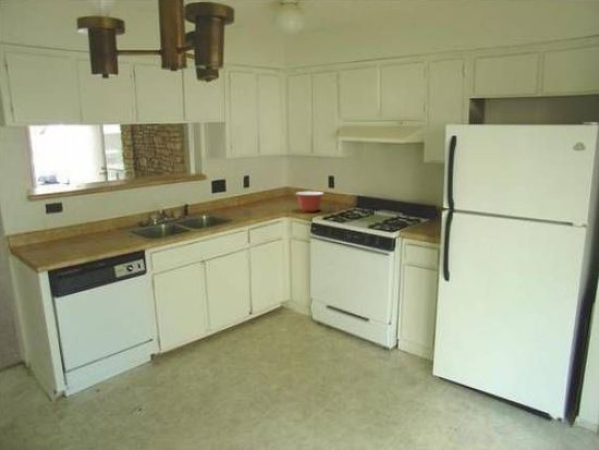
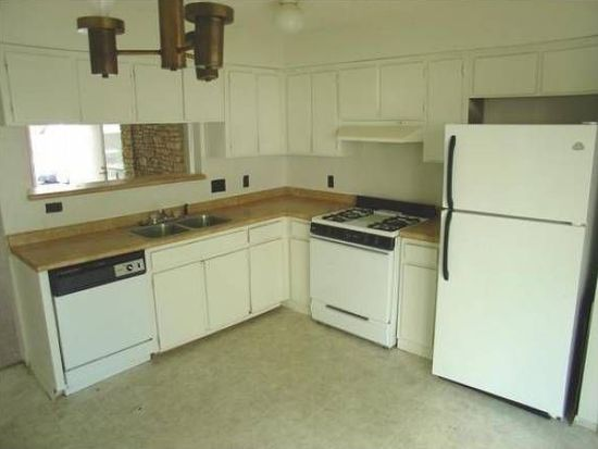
- mixing bowl (309, 202)
